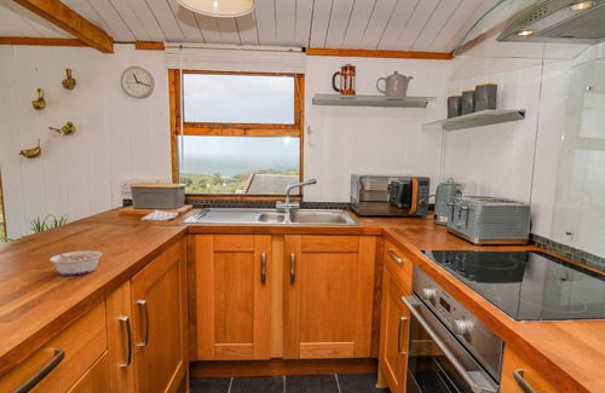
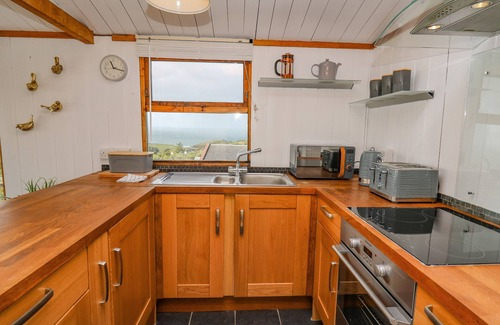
- legume (75, 261)
